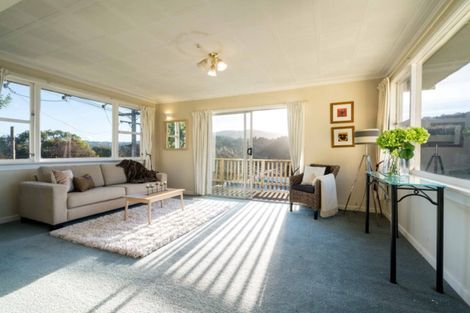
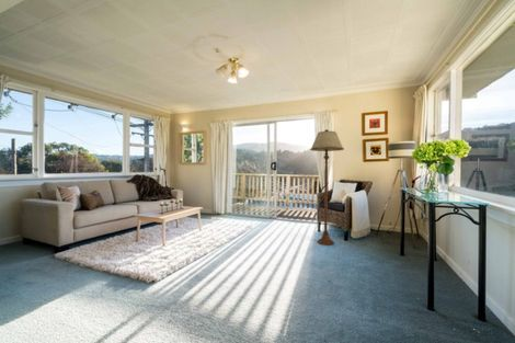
+ floor lamp (325, 185)
